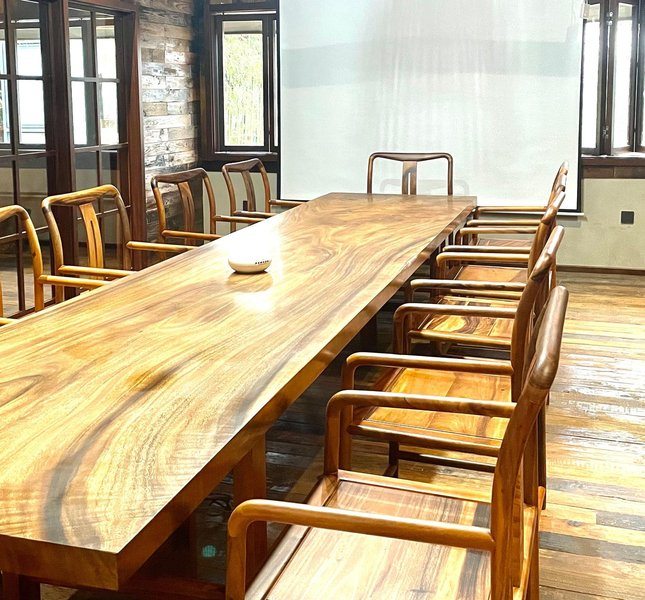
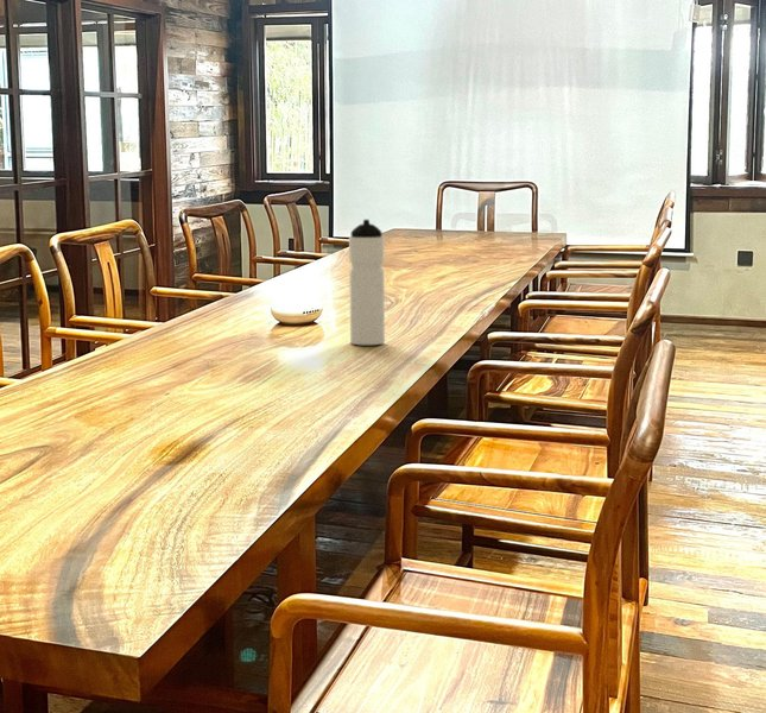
+ water bottle (366, 280)
